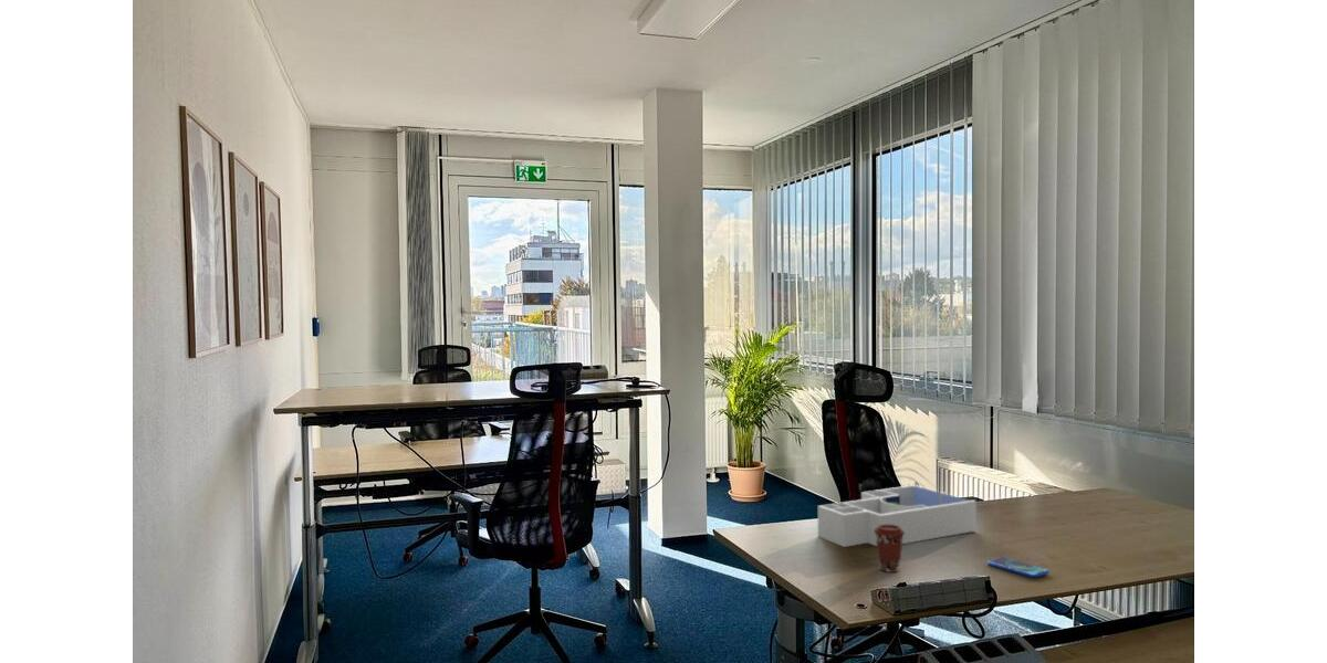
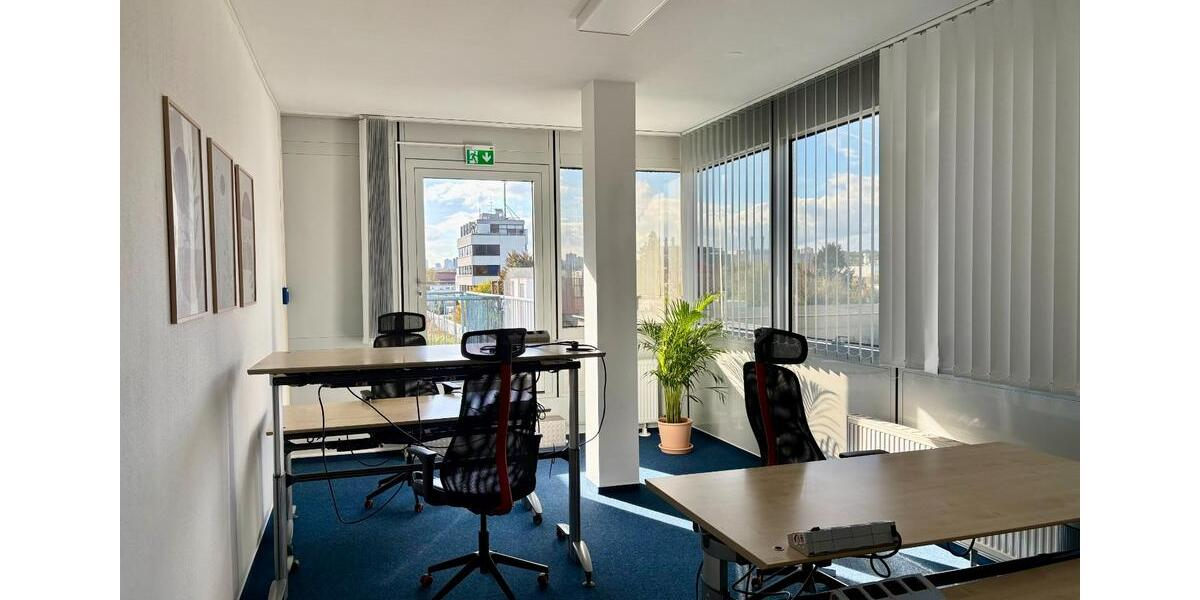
- desk organizer (888, 515)
- coffee cup (889, 548)
- smartphone (1017, 567)
